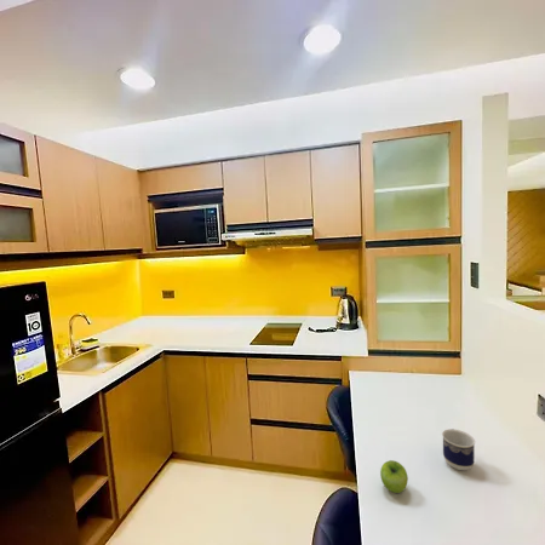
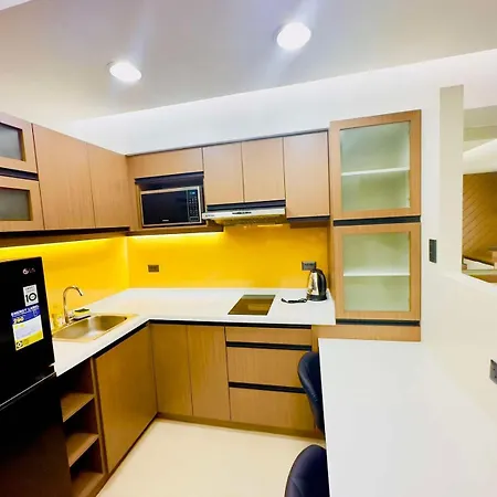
- cup (457, 448)
- fruit (394, 476)
